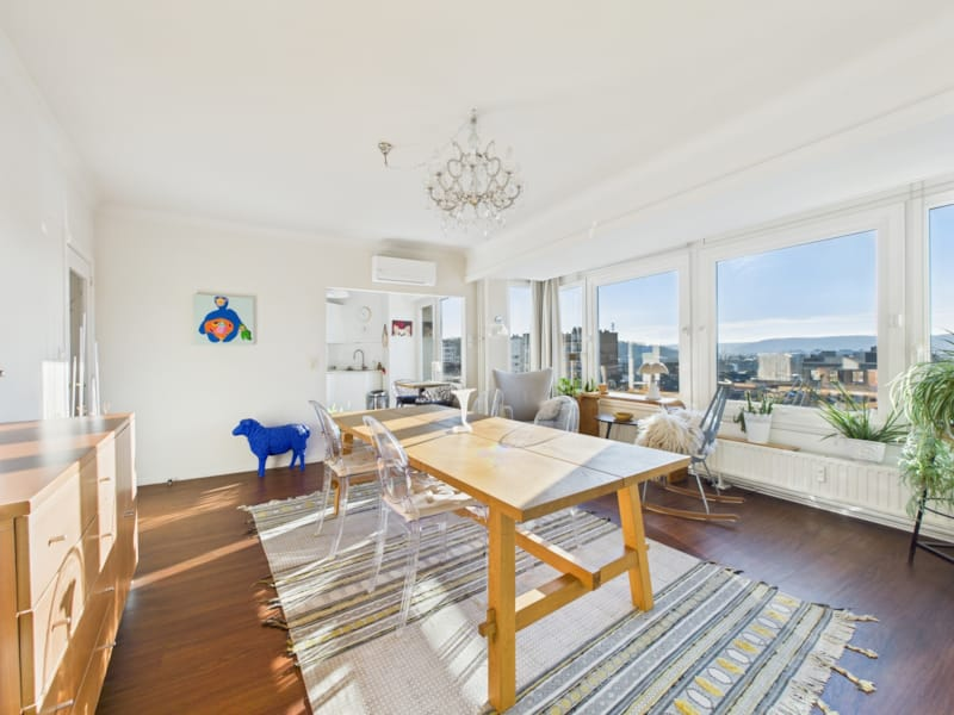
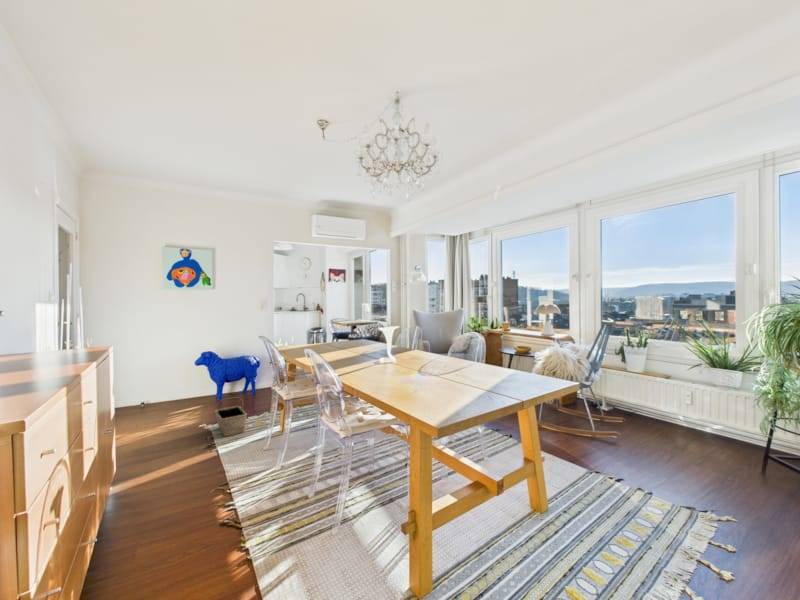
+ basket (230, 414)
